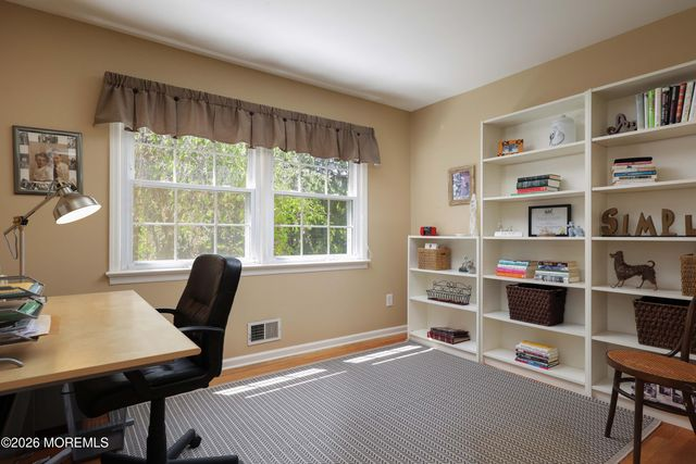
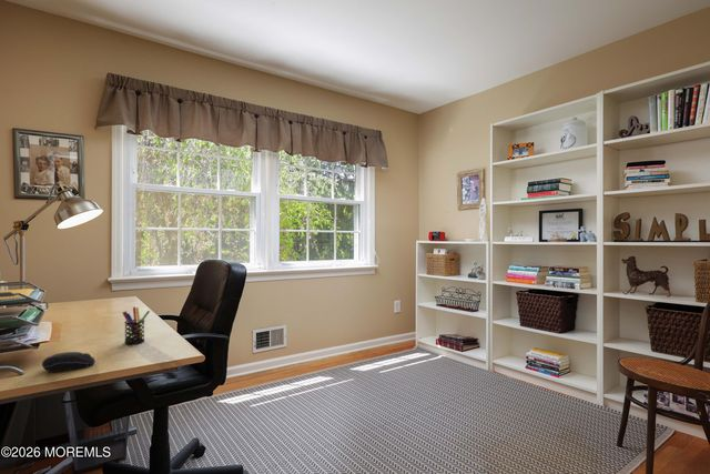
+ computer mouse (69, 360)
+ pen holder (136, 323)
